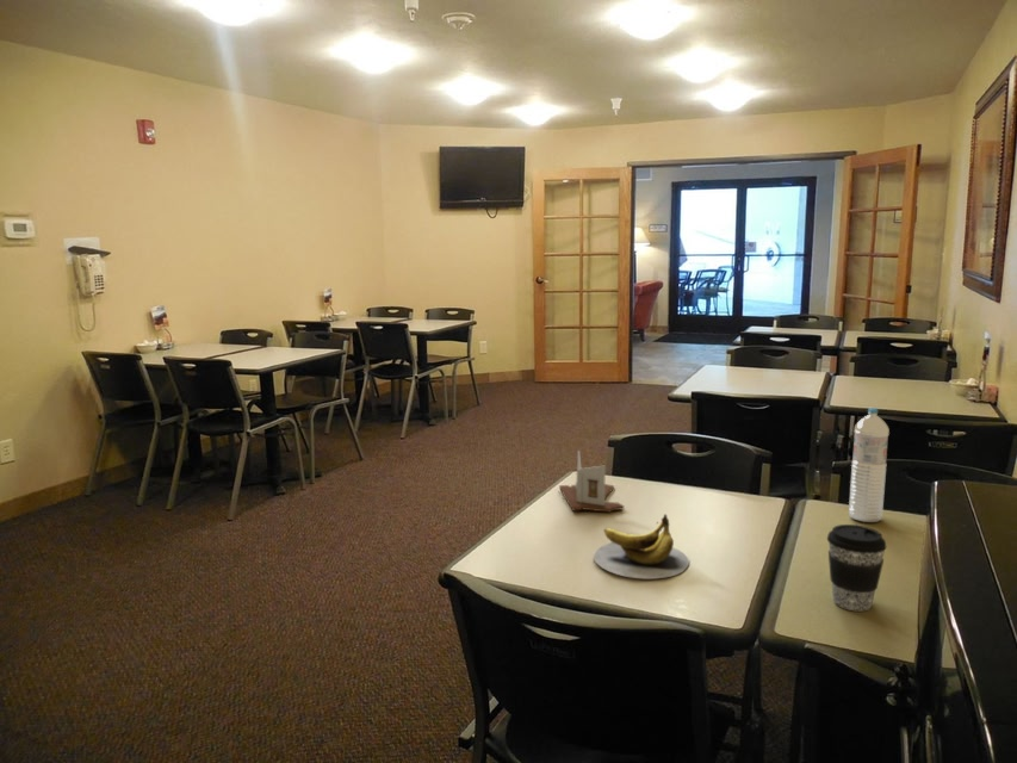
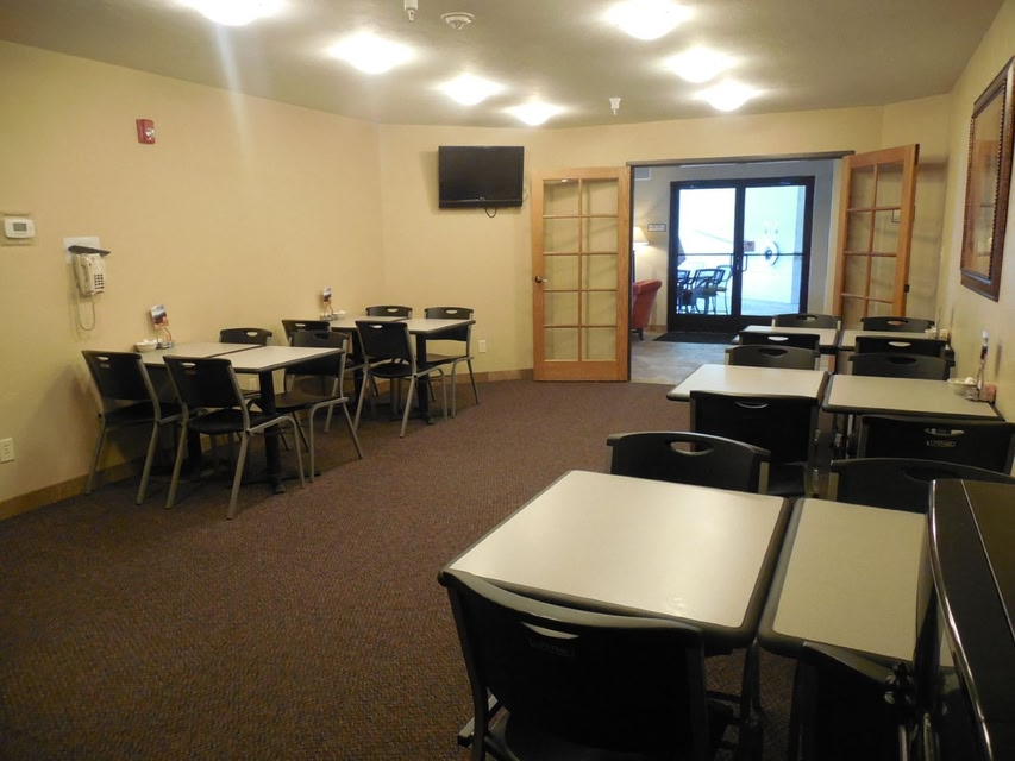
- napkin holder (593, 474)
- coffee cup (854, 567)
- banana (640, 535)
- water bottle (868, 464)
